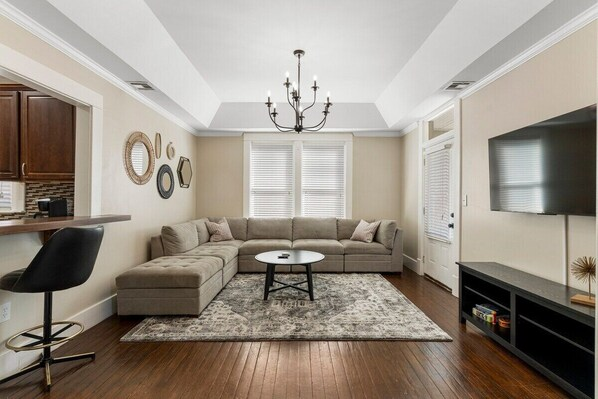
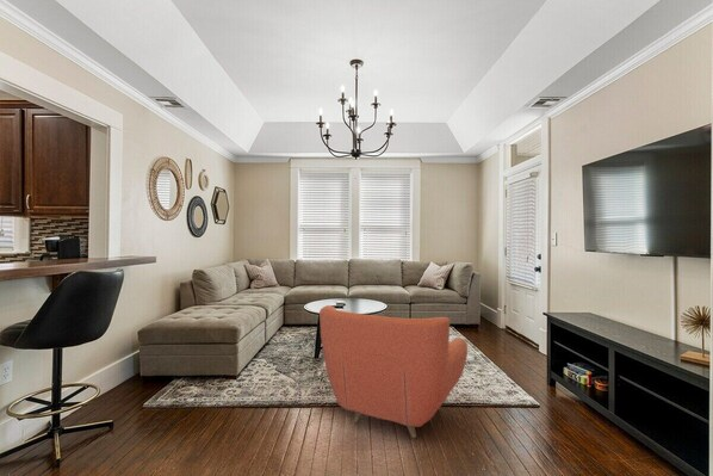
+ armchair (392, 360)
